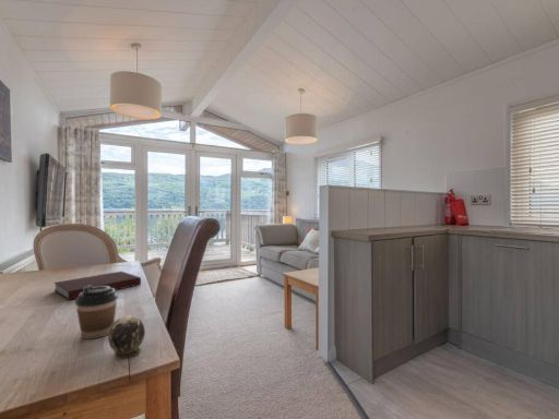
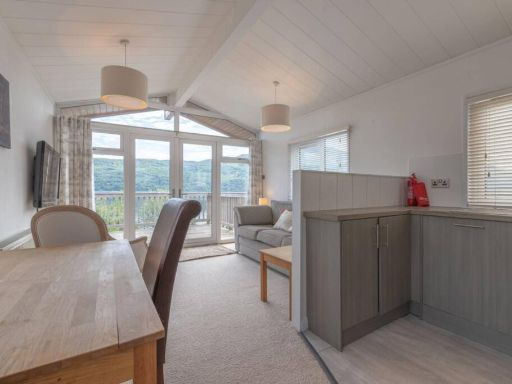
- coffee cup (97, 309)
- decorative egg (127, 334)
- notebook (98, 284)
